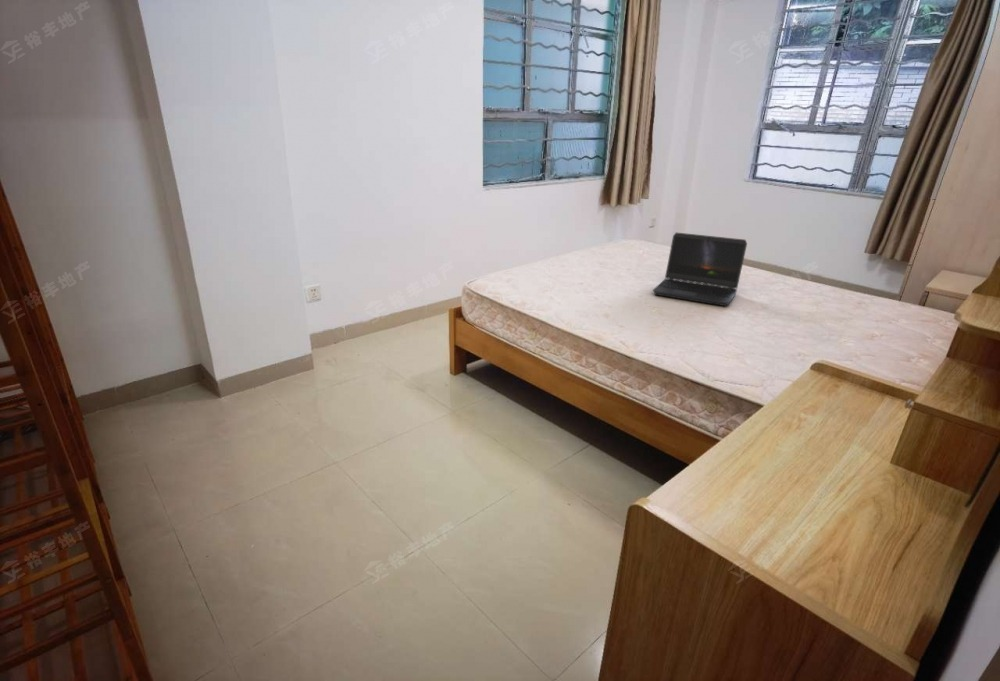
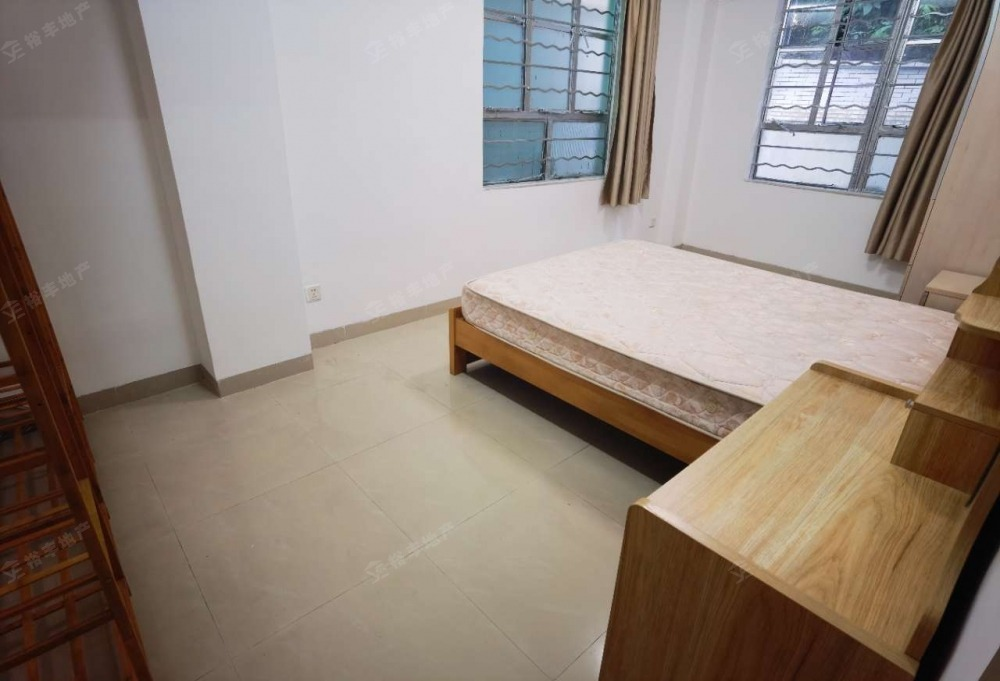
- laptop computer (699, 267)
